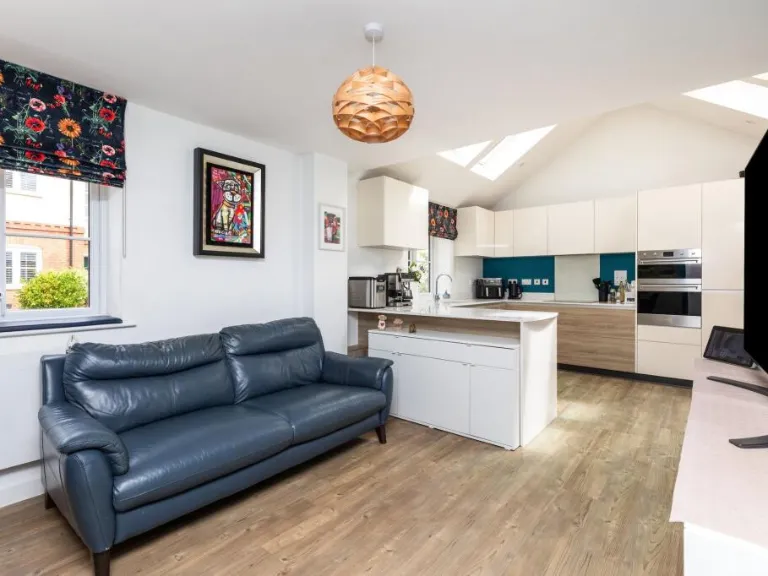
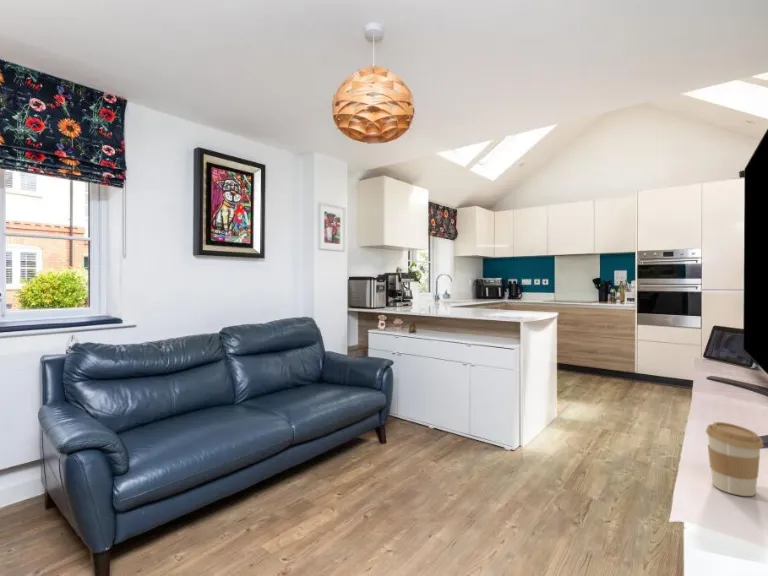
+ coffee cup (733, 457)
